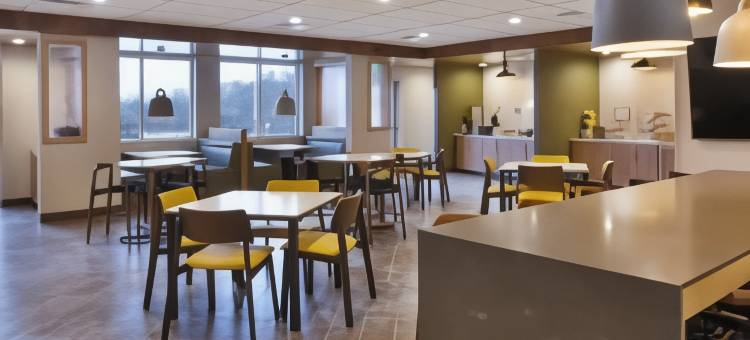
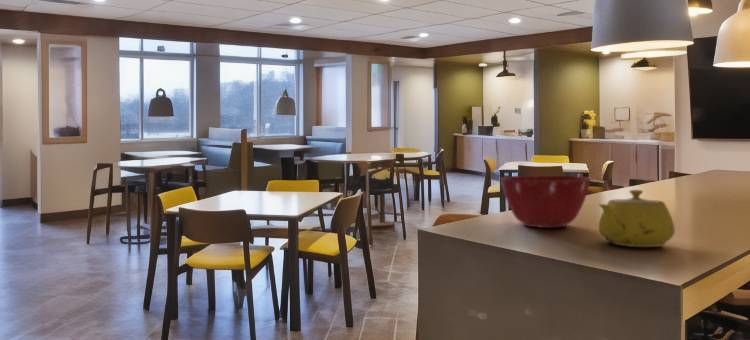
+ mixing bowl (544, 201)
+ teapot (633, 217)
